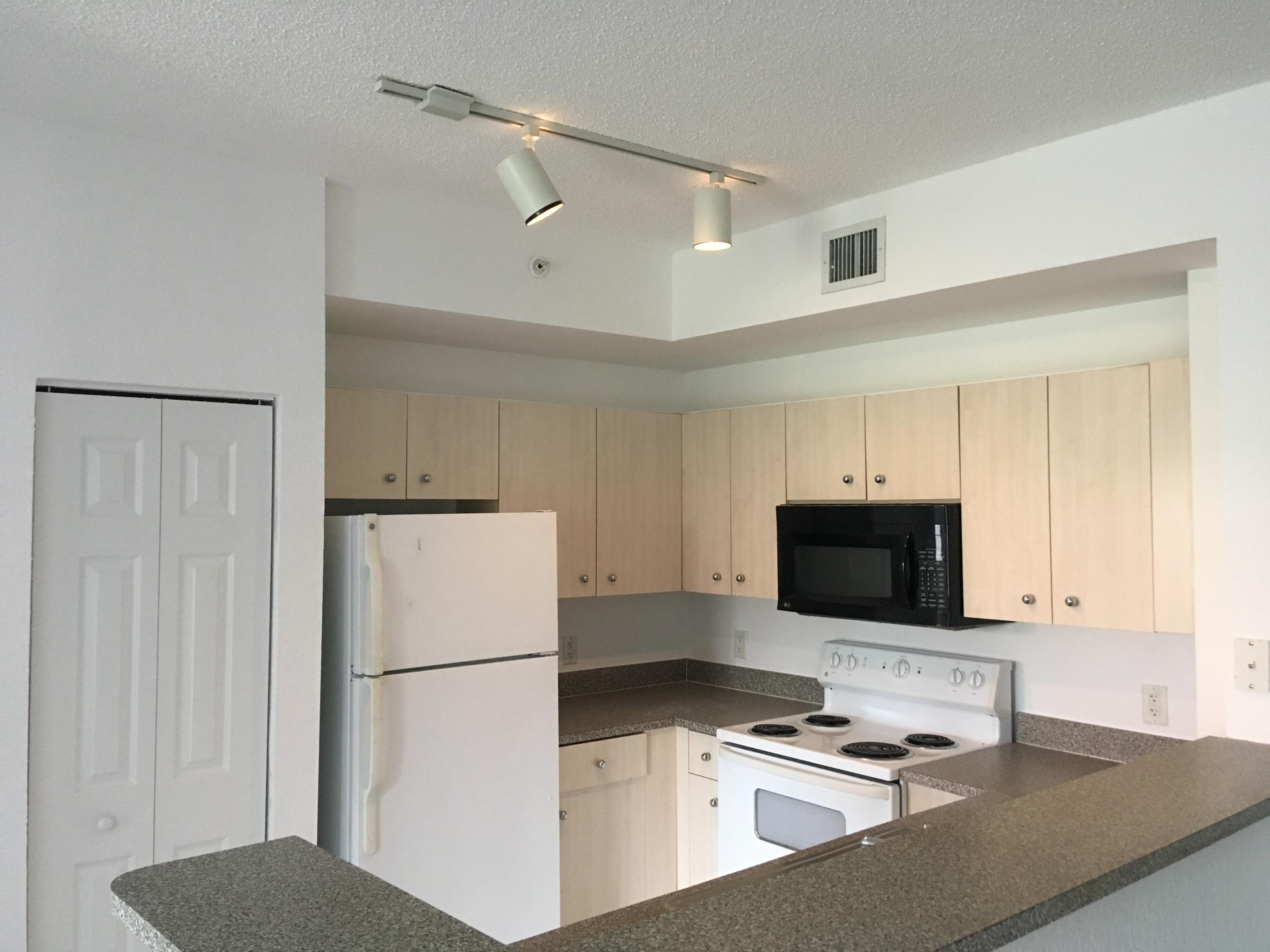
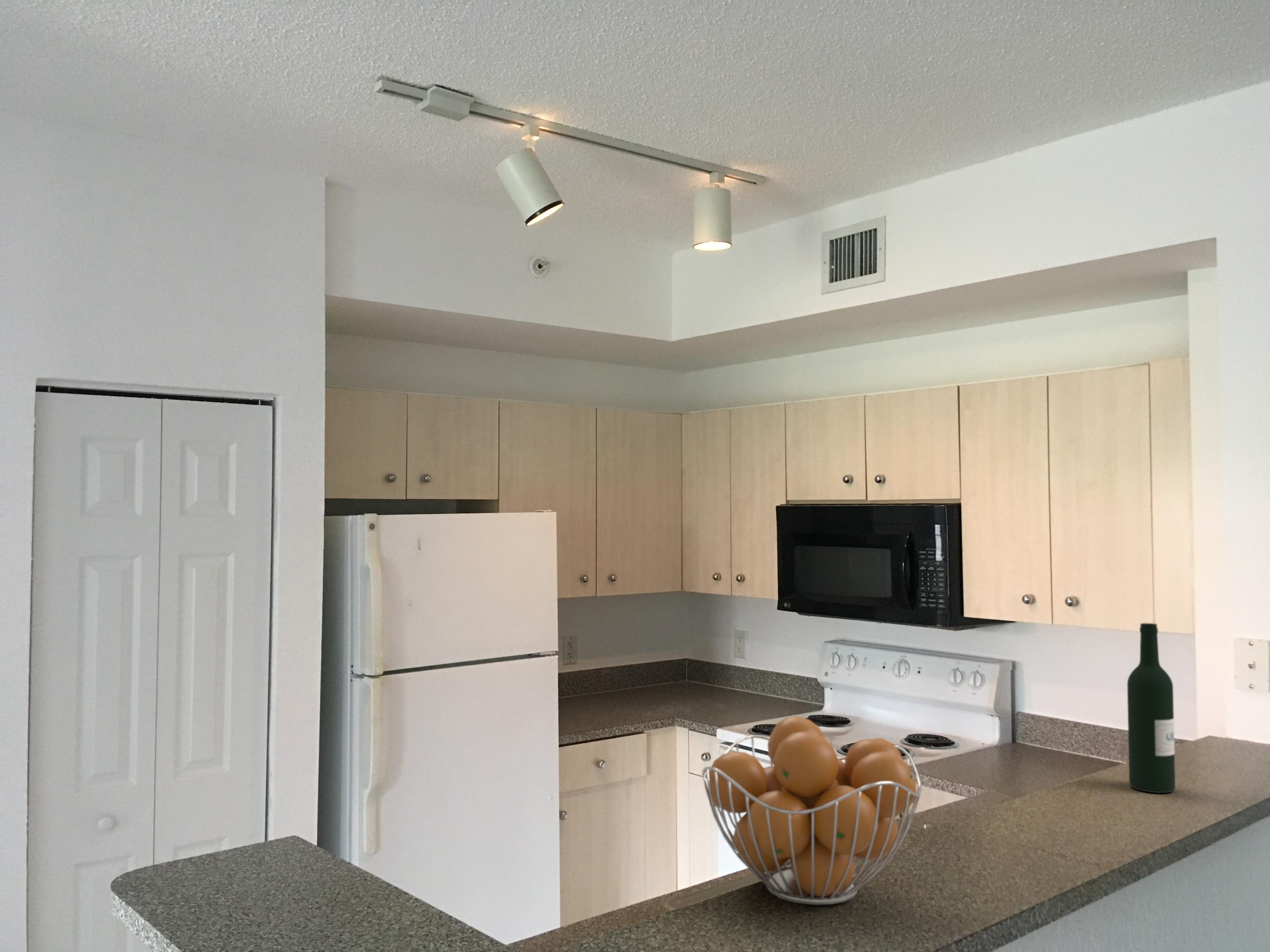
+ fruit basket (810, 806)
+ wine bottle (1150, 705)
